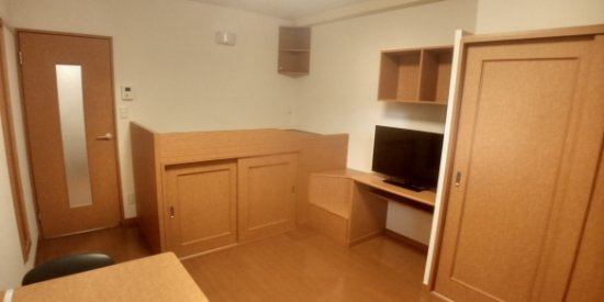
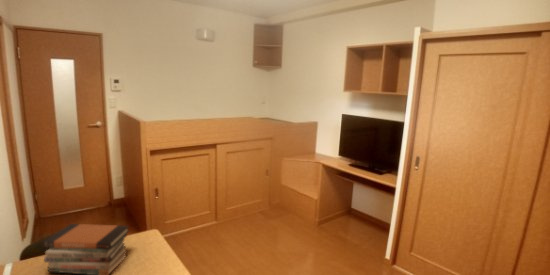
+ book stack (88, 248)
